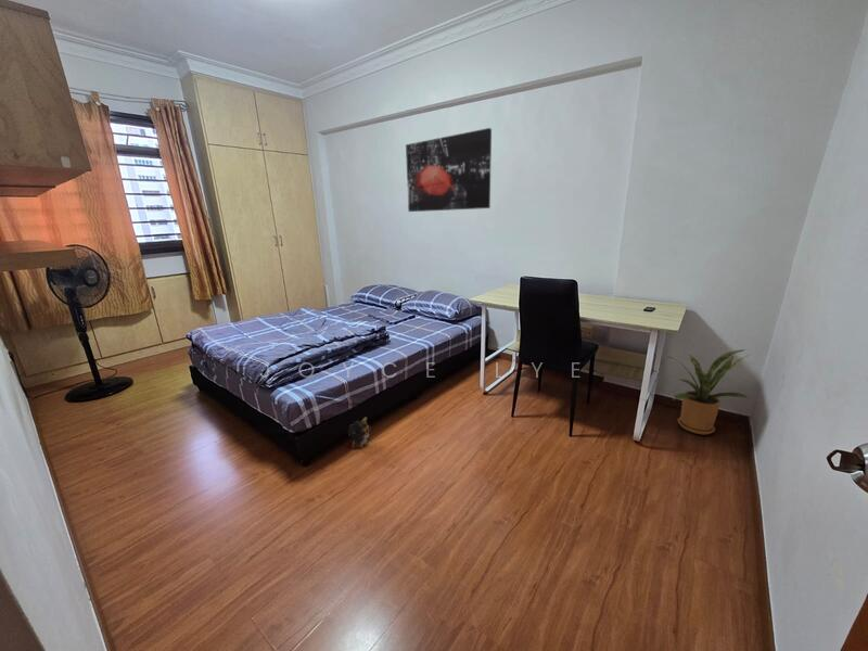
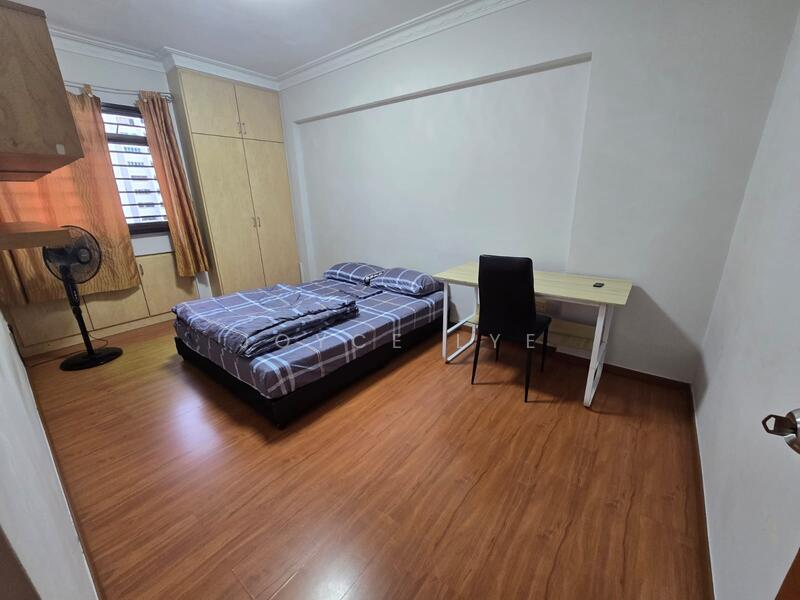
- plush toy (360, 430)
- house plant (701, 386)
- wall art (445, 175)
